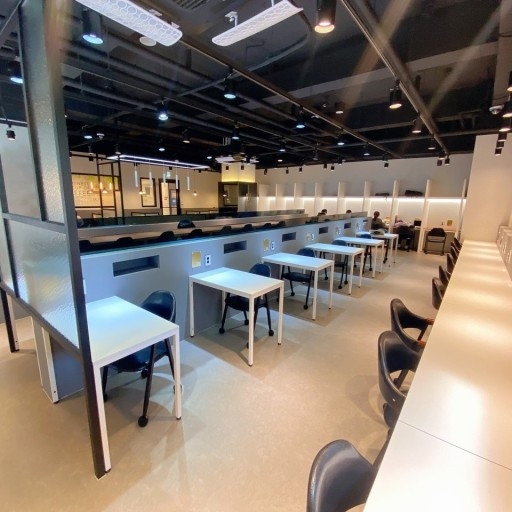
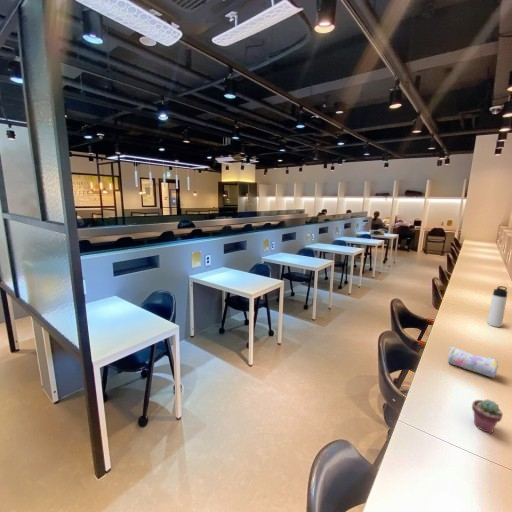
+ pencil case (472, 361)
+ thermos bottle (498, 306)
+ potted succulent (486, 413)
